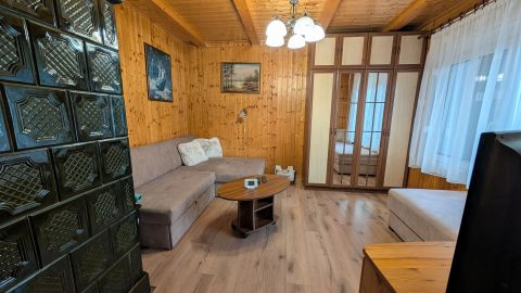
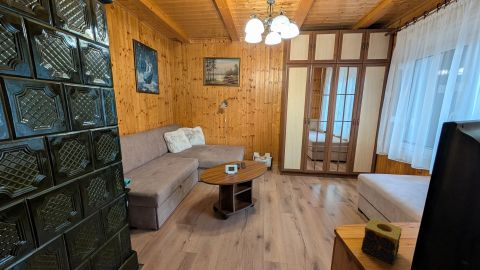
+ candle (381, 239)
